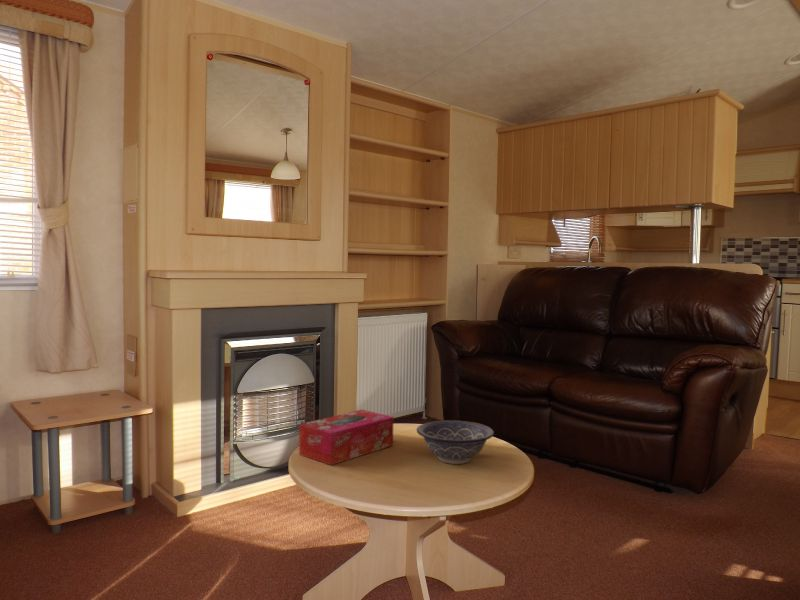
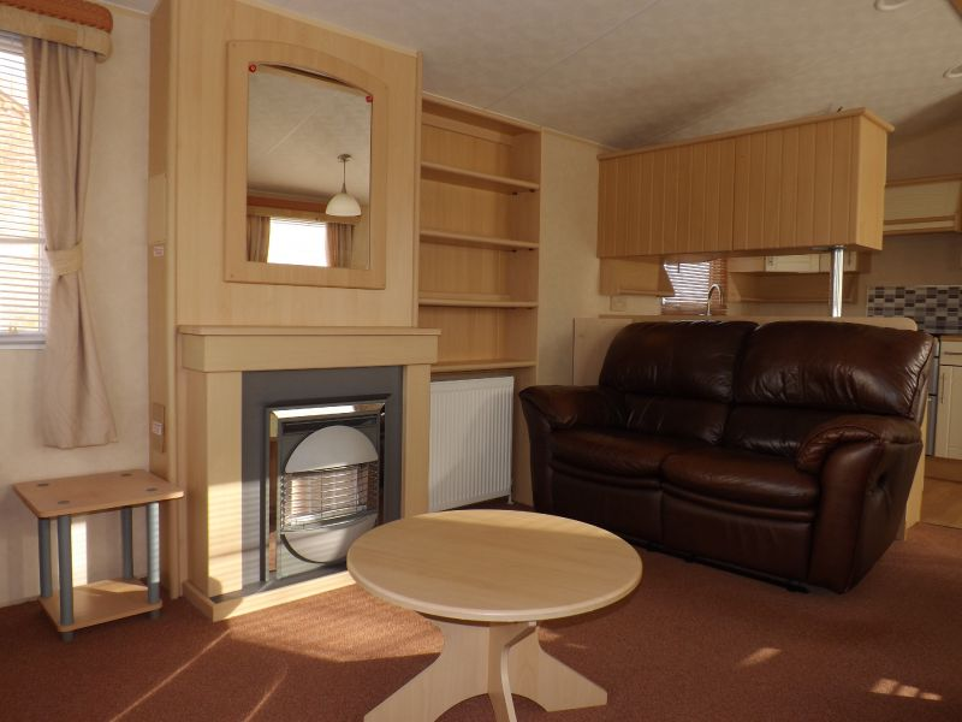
- decorative bowl (454, 444)
- tissue box (347, 435)
